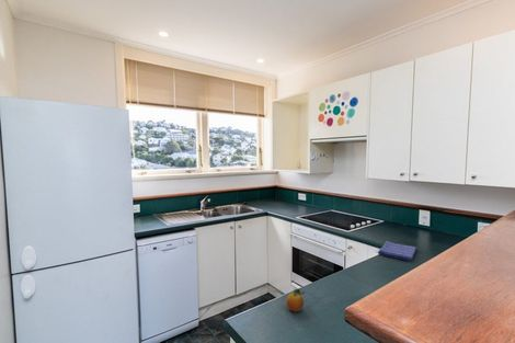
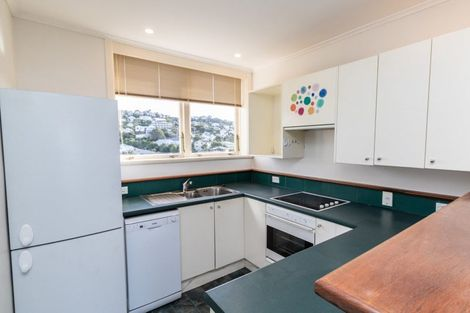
- dish towel (397, 249)
- fruit (297, 296)
